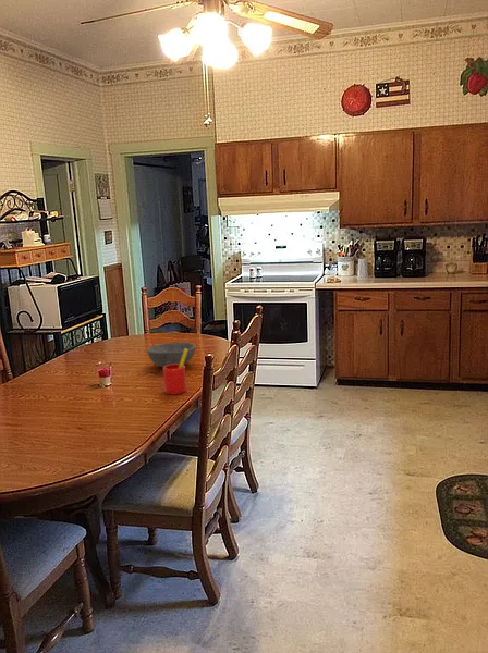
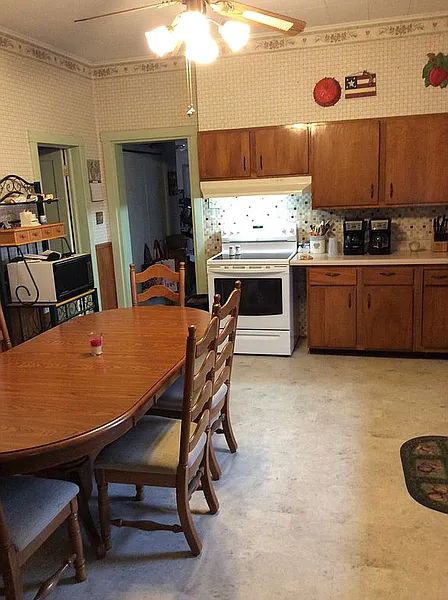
- straw (176, 370)
- bowl (171, 356)
